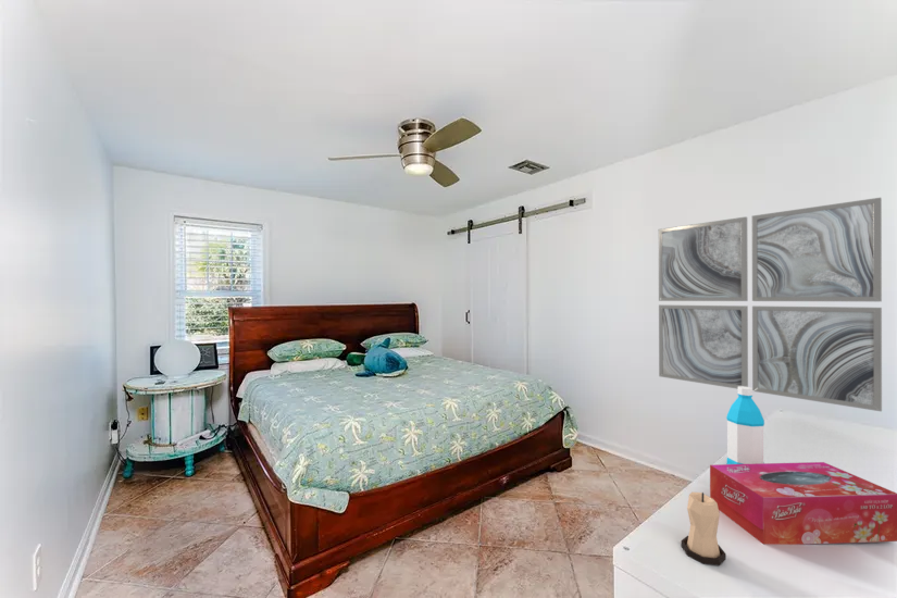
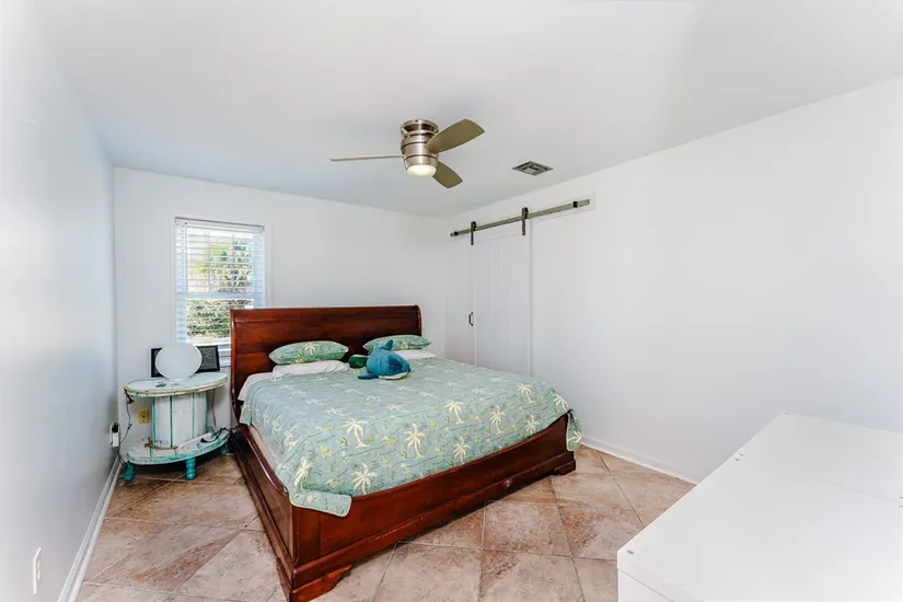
- wall art (747, 306)
- water bottle (745, 431)
- candle (702, 522)
- tissue box (796, 499)
